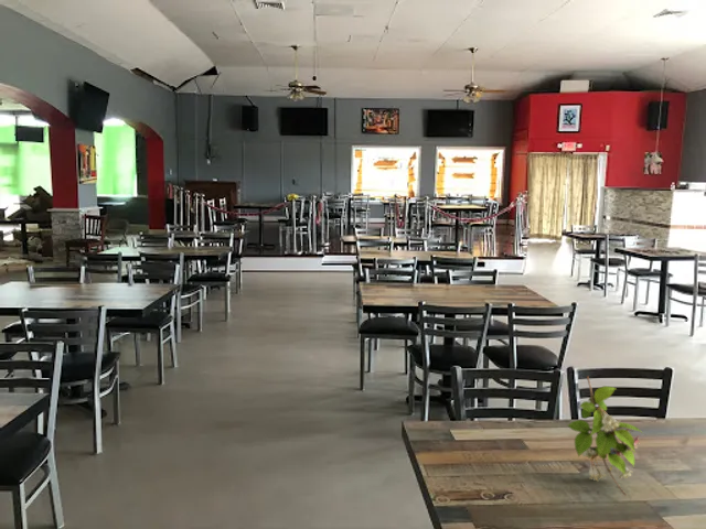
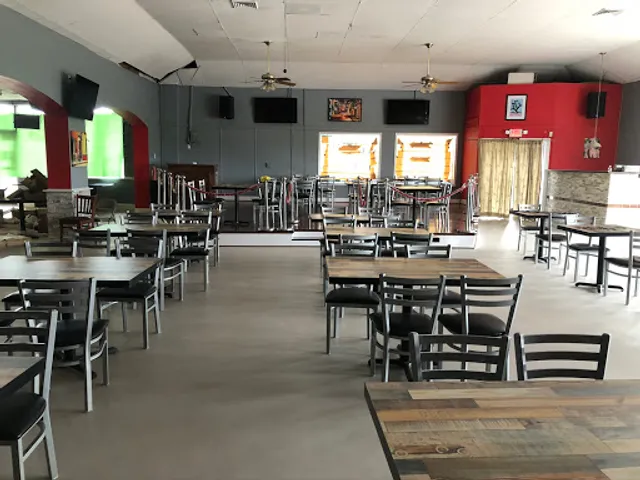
- plant (610, 433)
